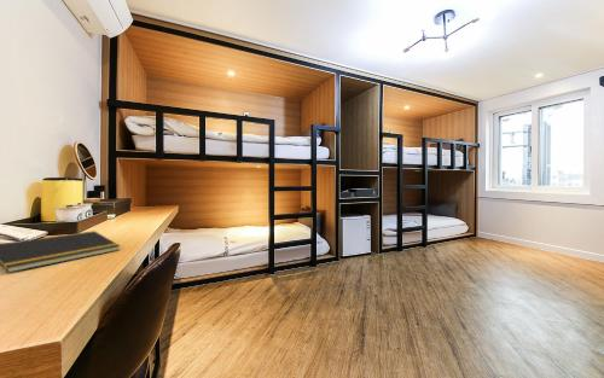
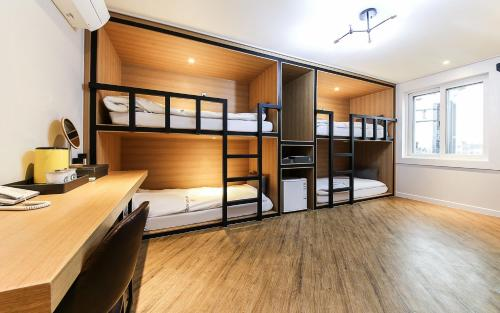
- notepad (59, 248)
